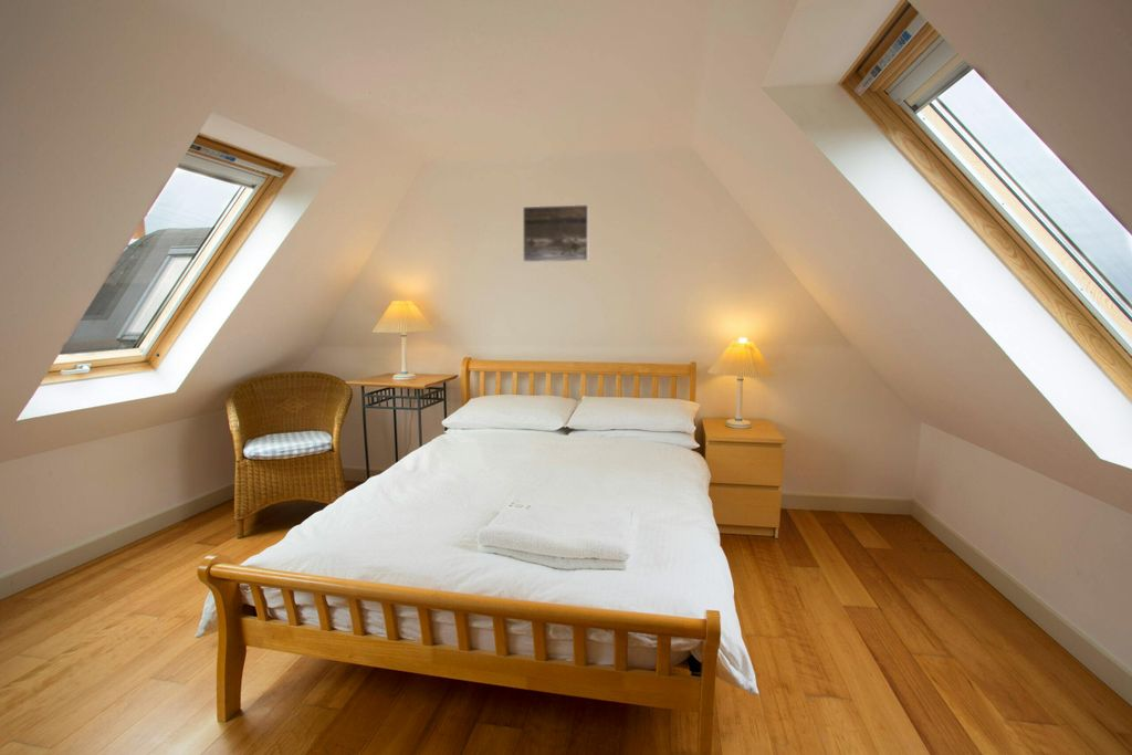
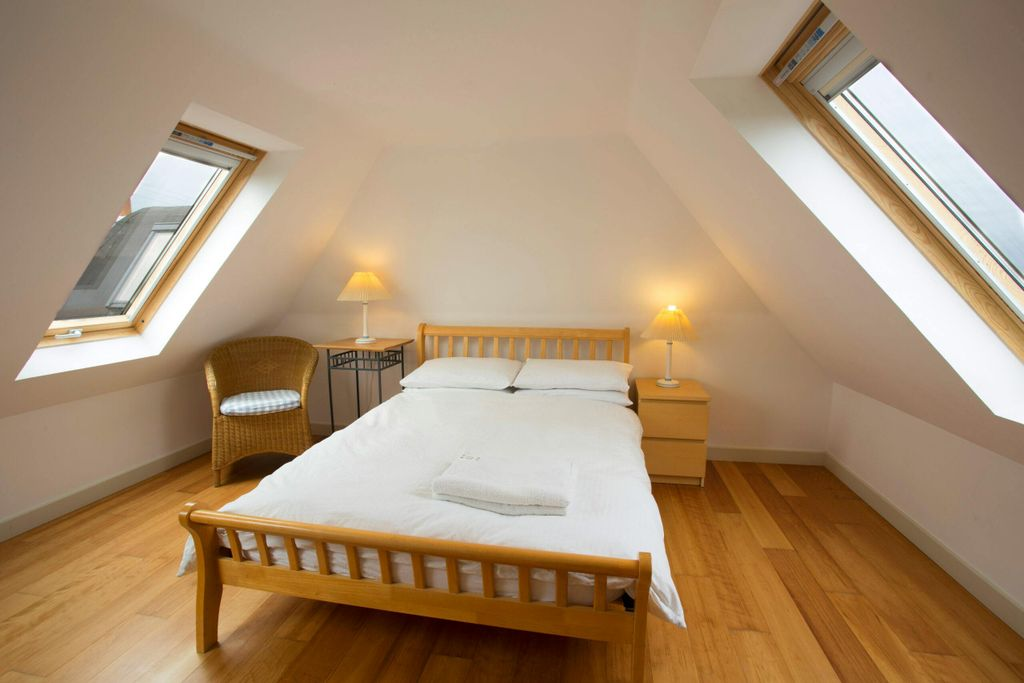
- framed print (555, 233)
